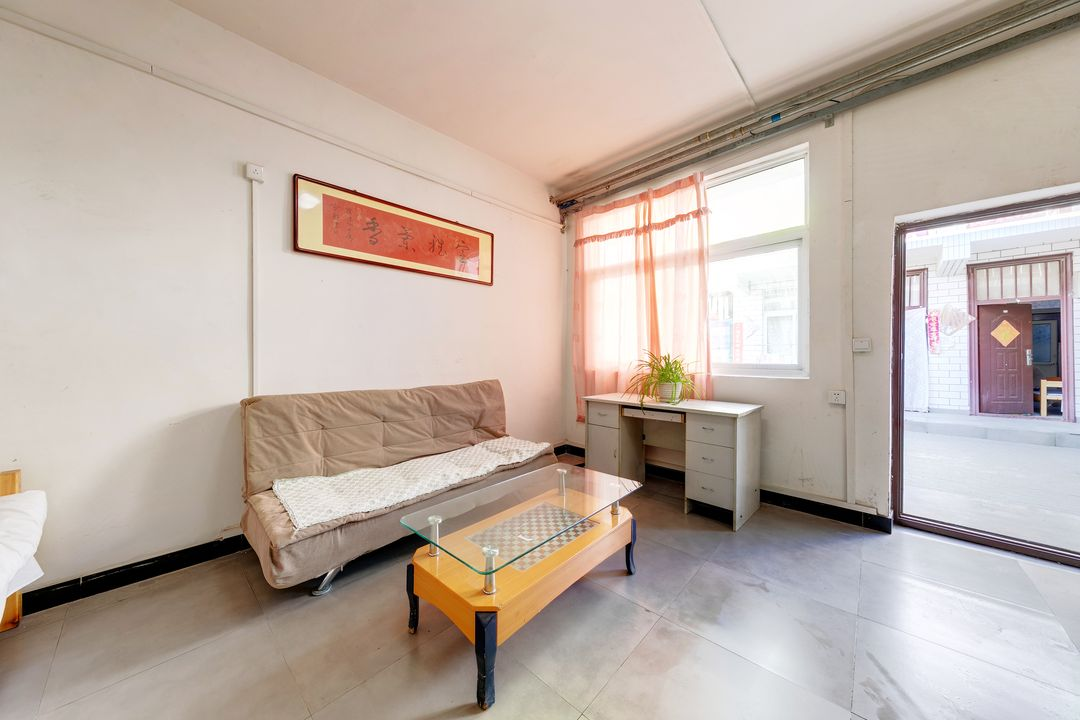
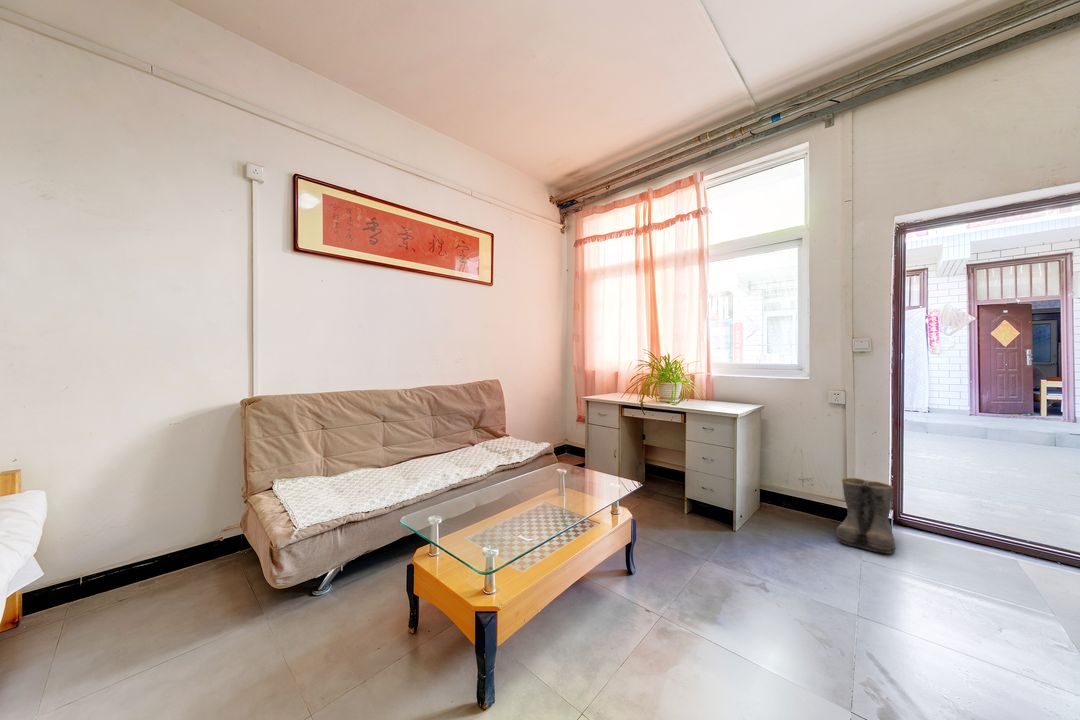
+ boots (865, 511)
